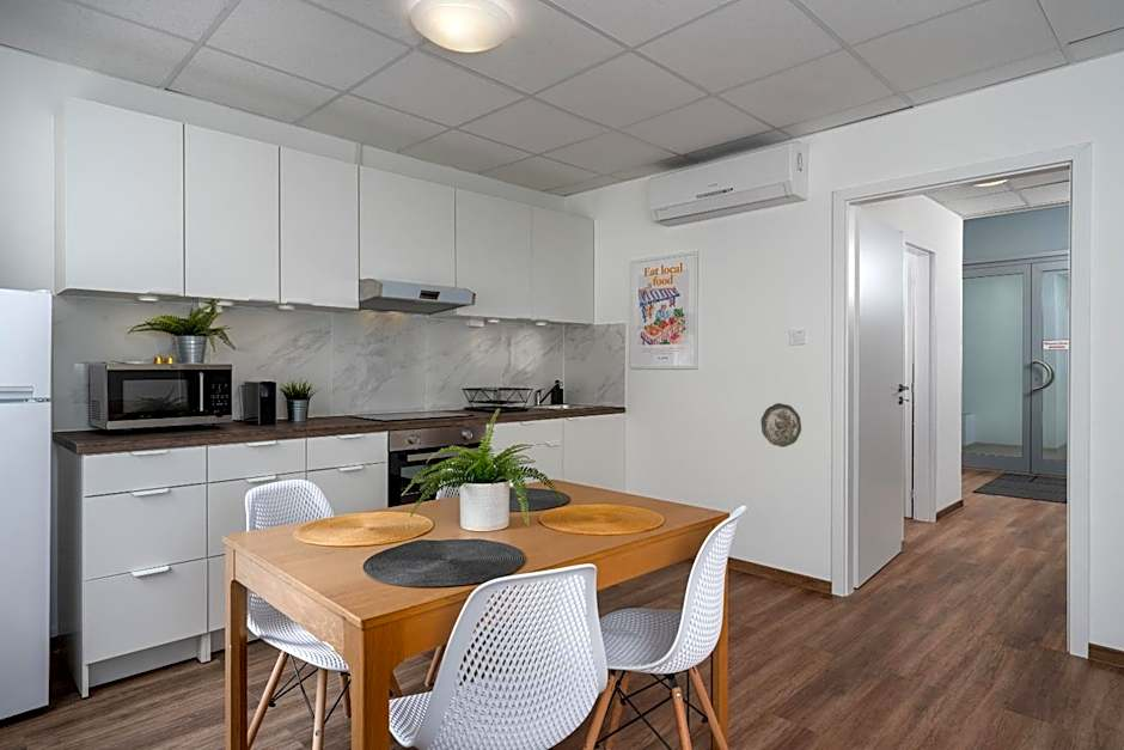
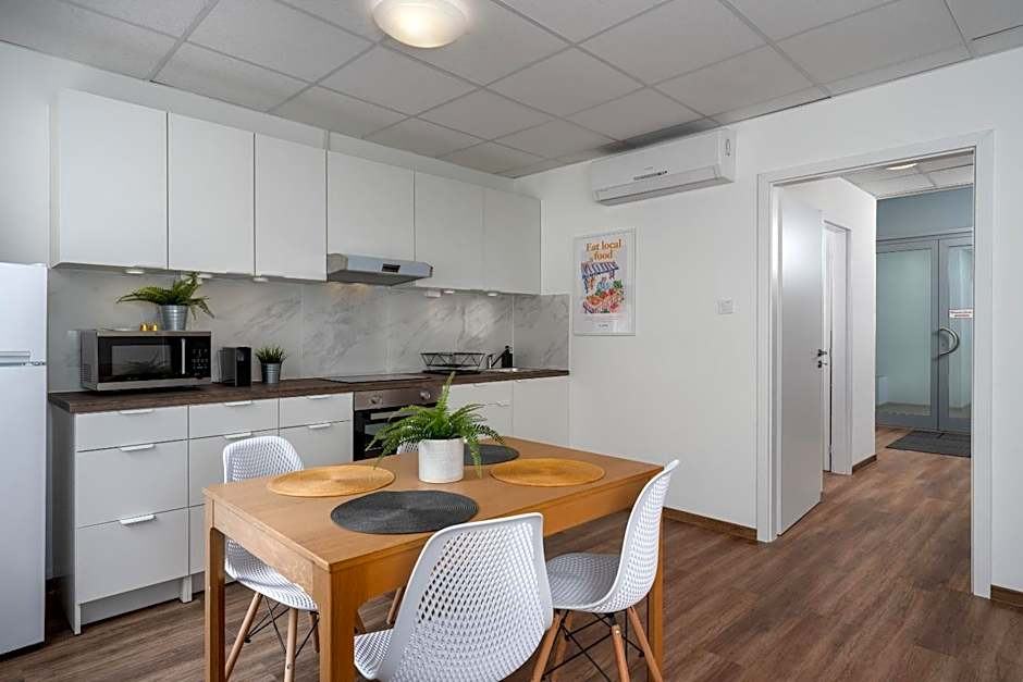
- decorative plate (781, 425)
